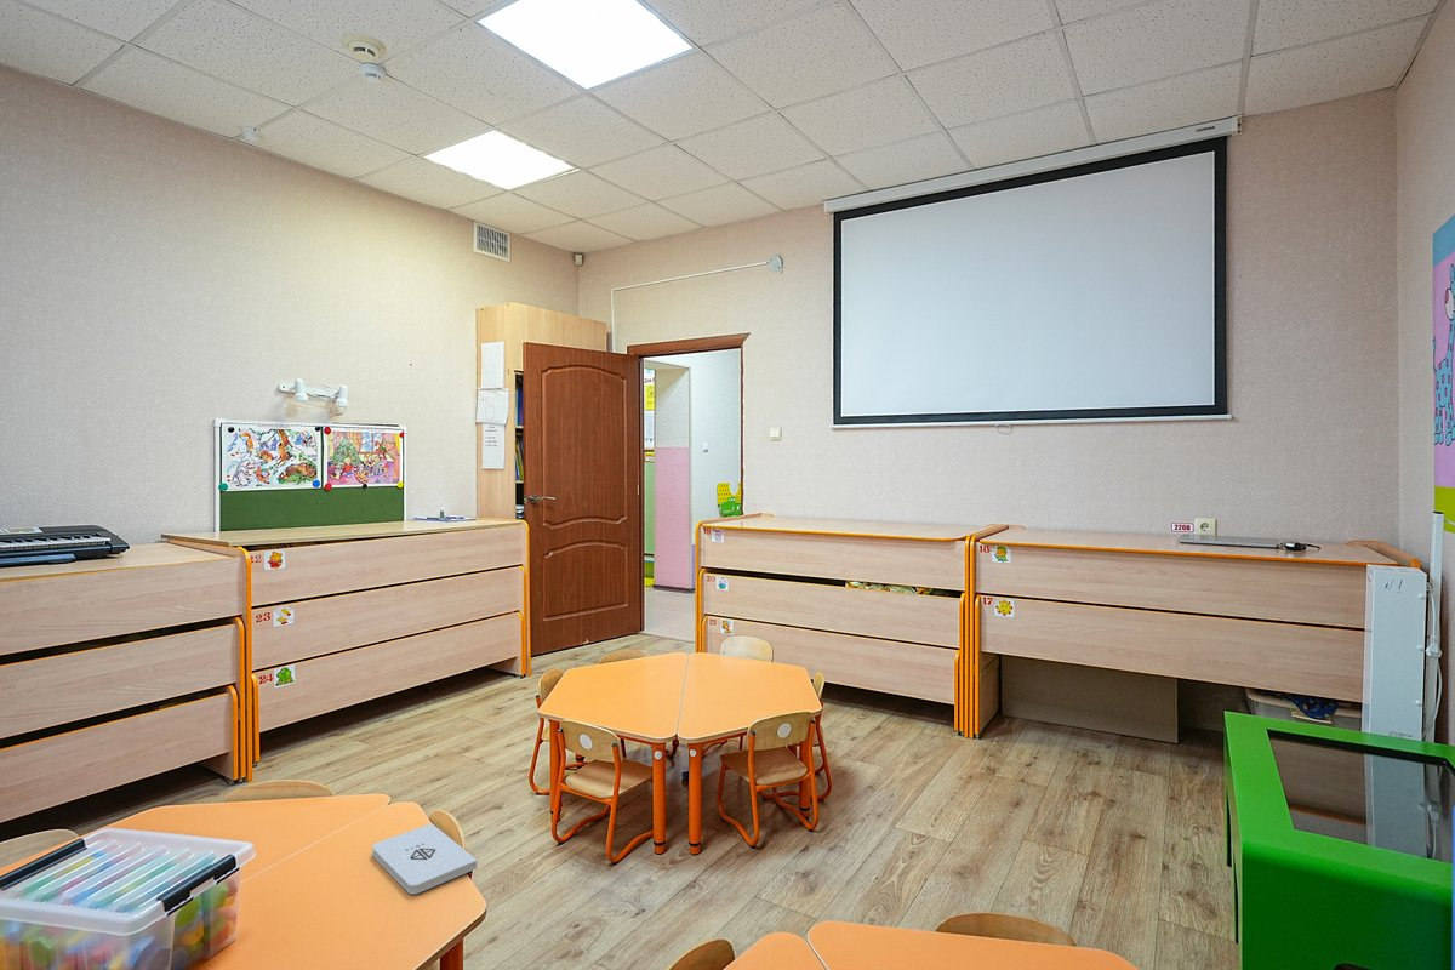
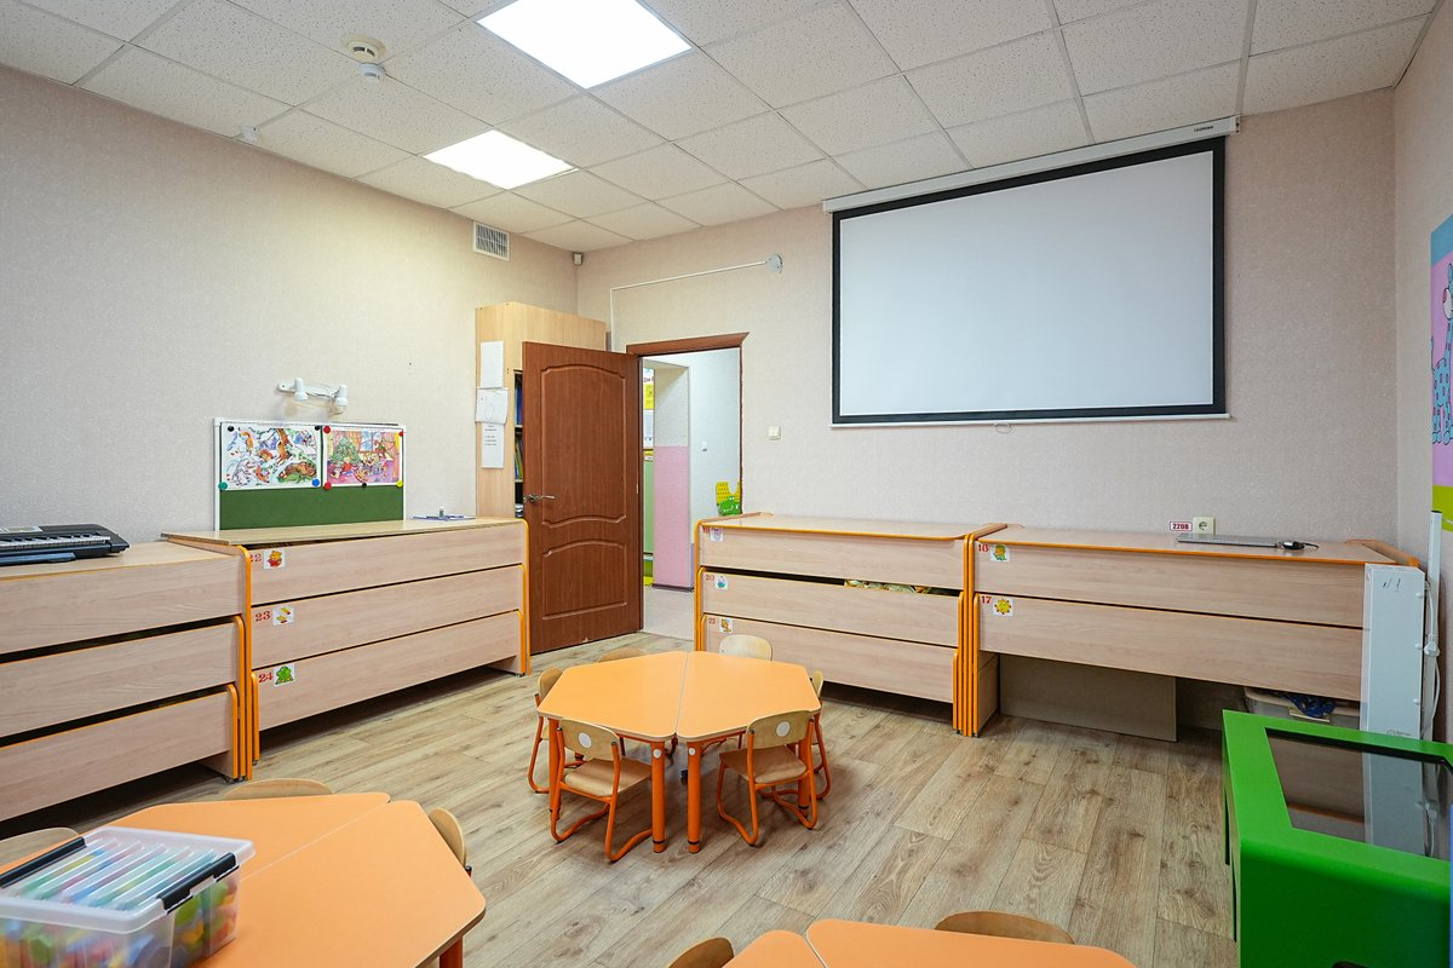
- notepad (422, 856)
